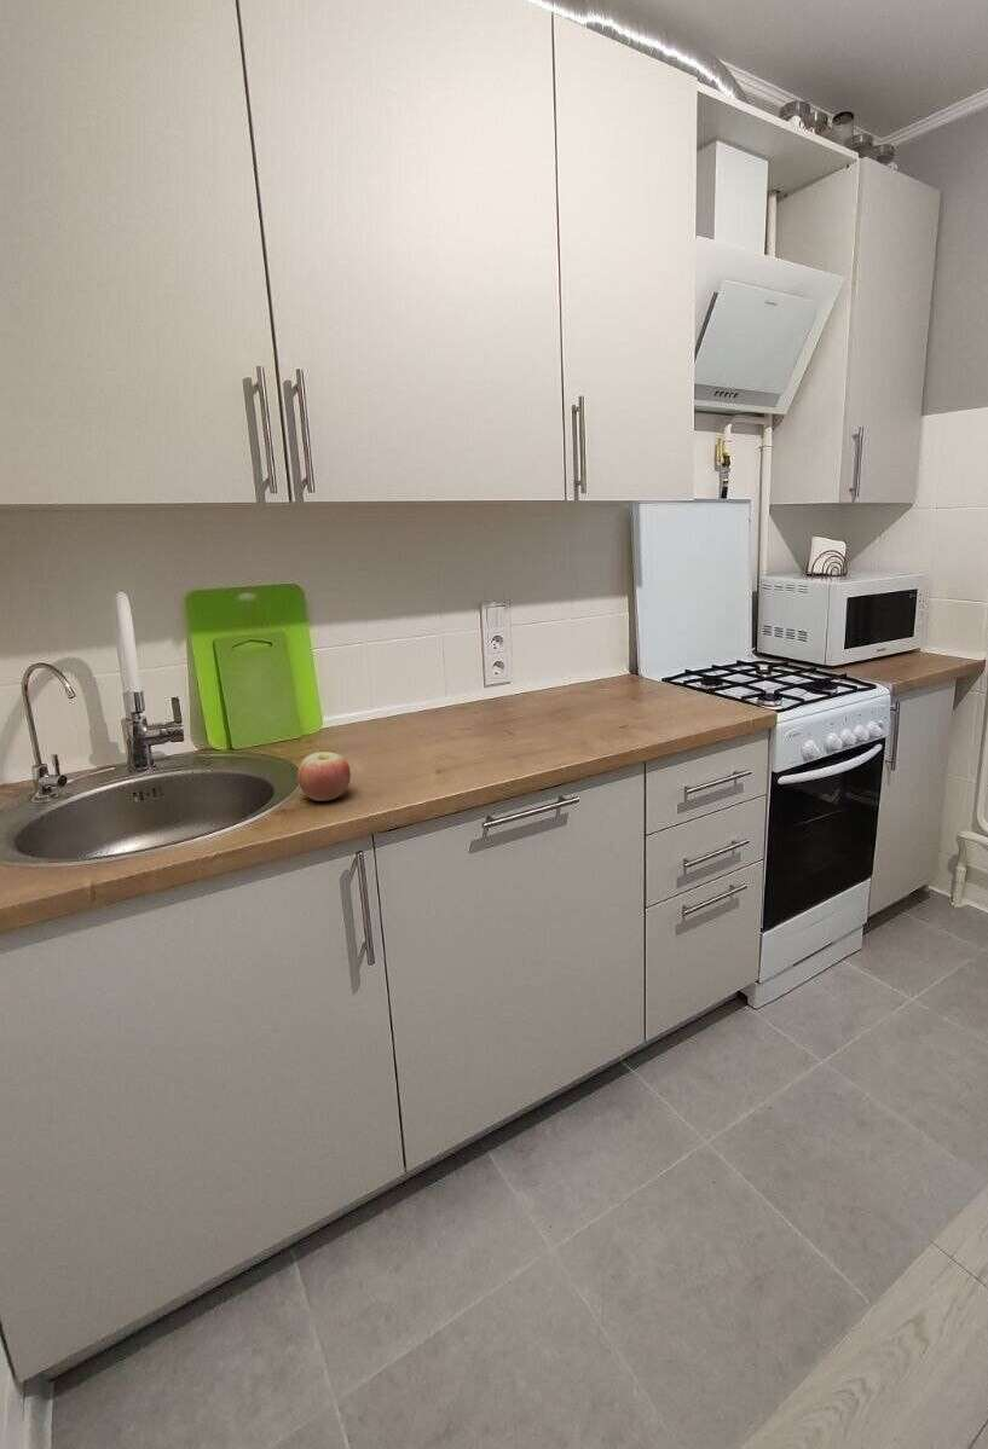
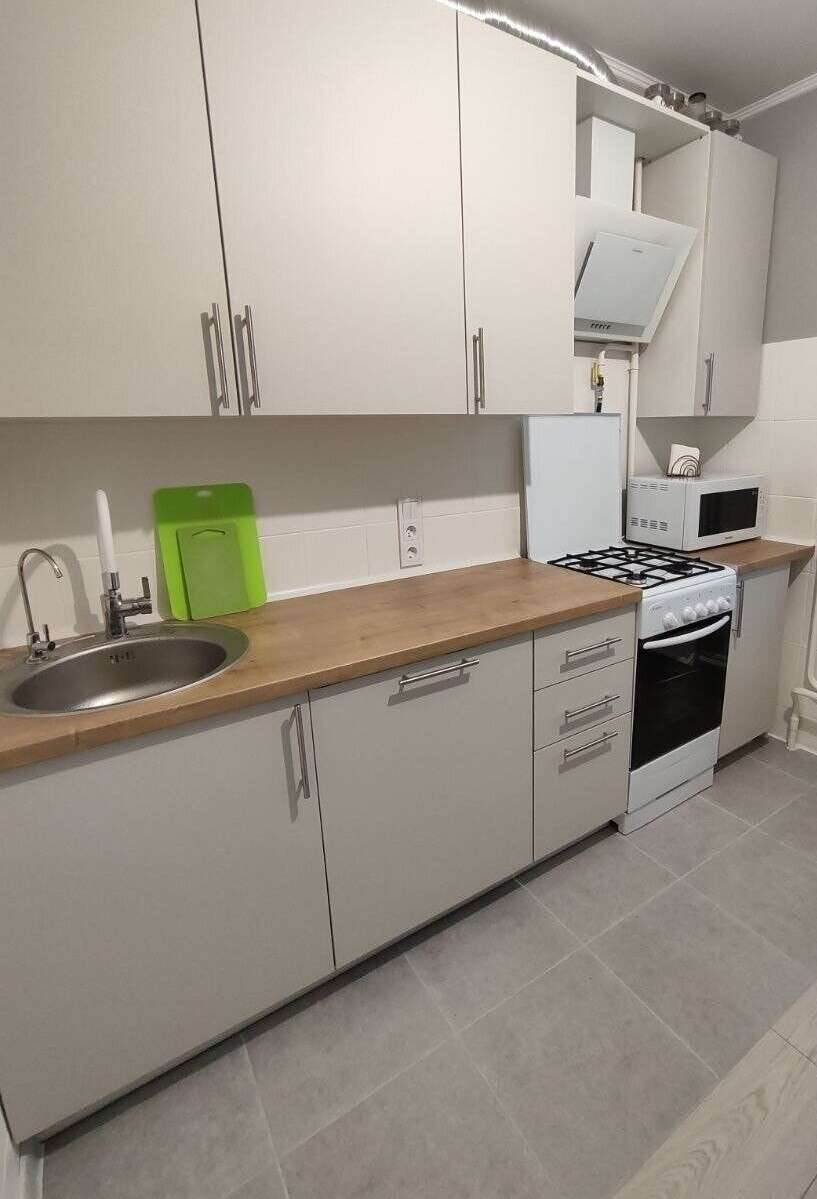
- apple (324, 776)
